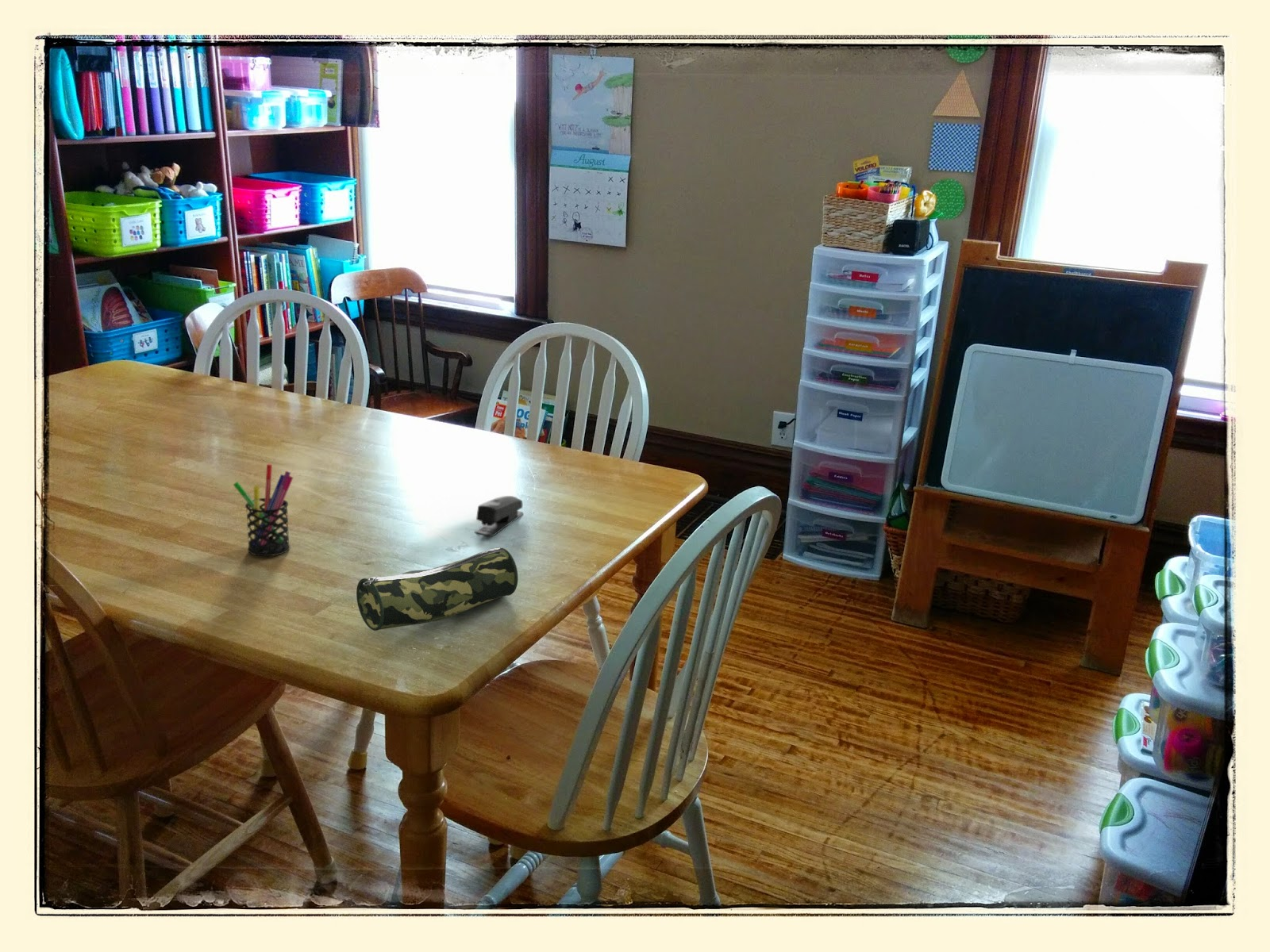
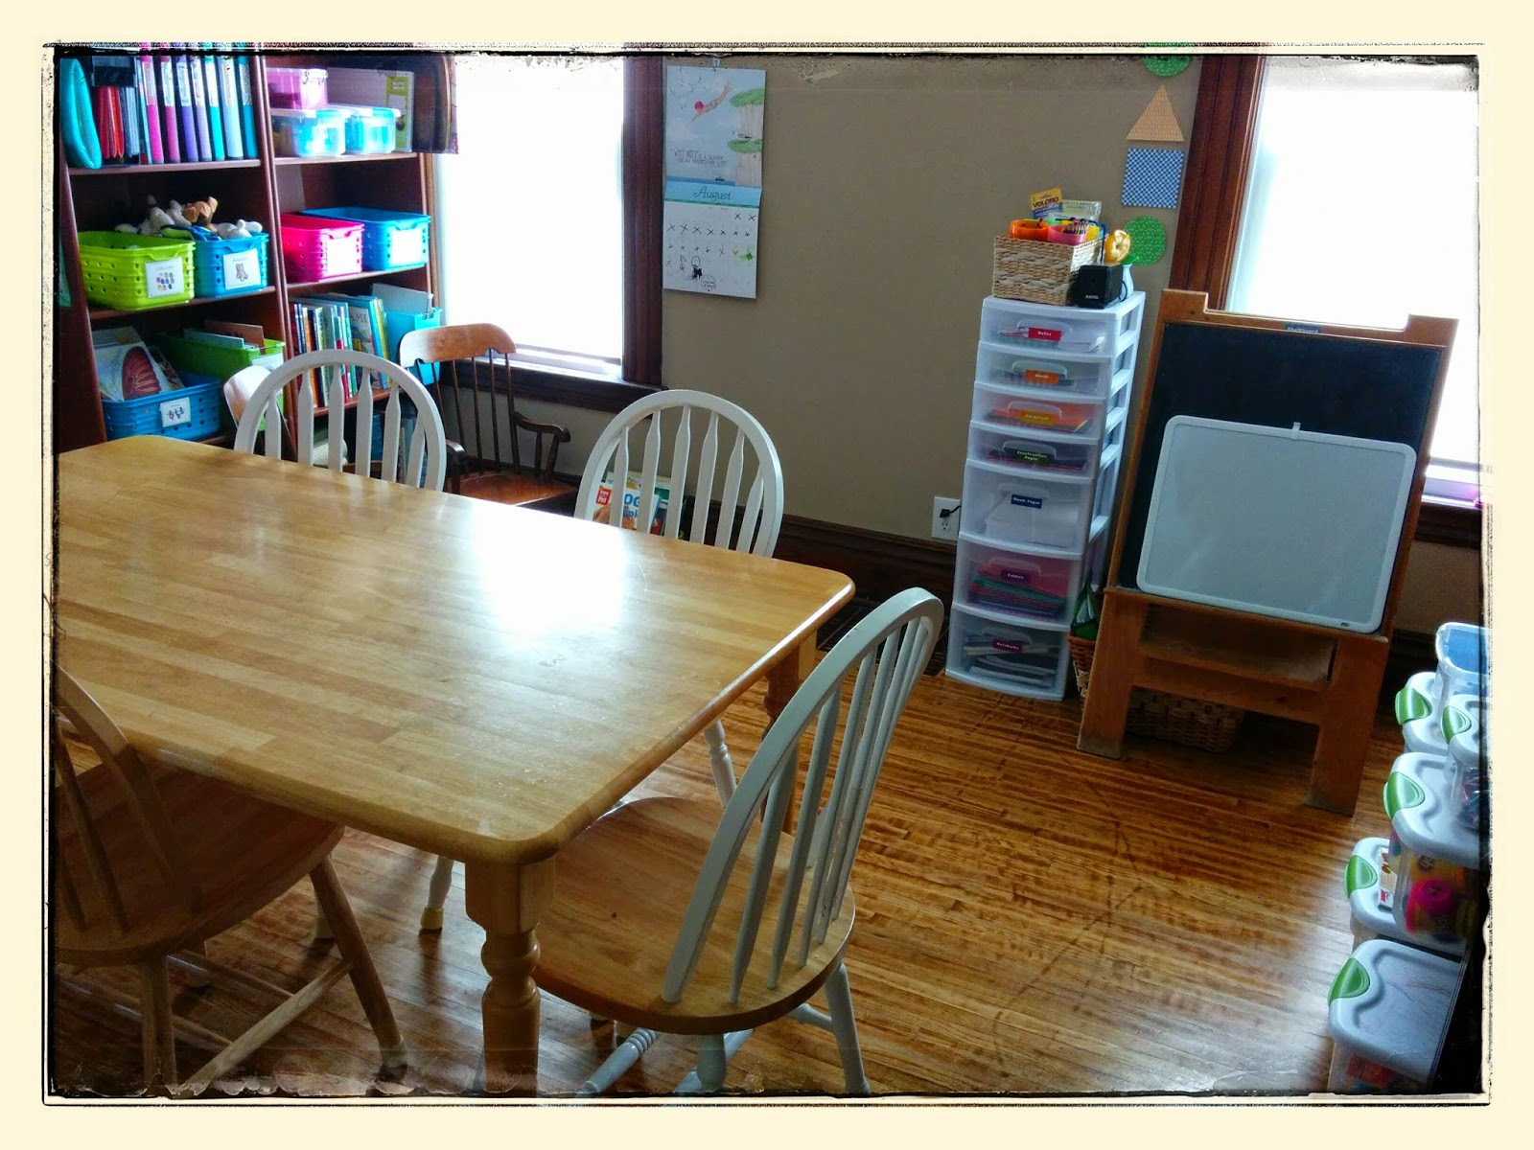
- pencil case (436, 589)
- stapler (499, 509)
- pen holder (263, 509)
